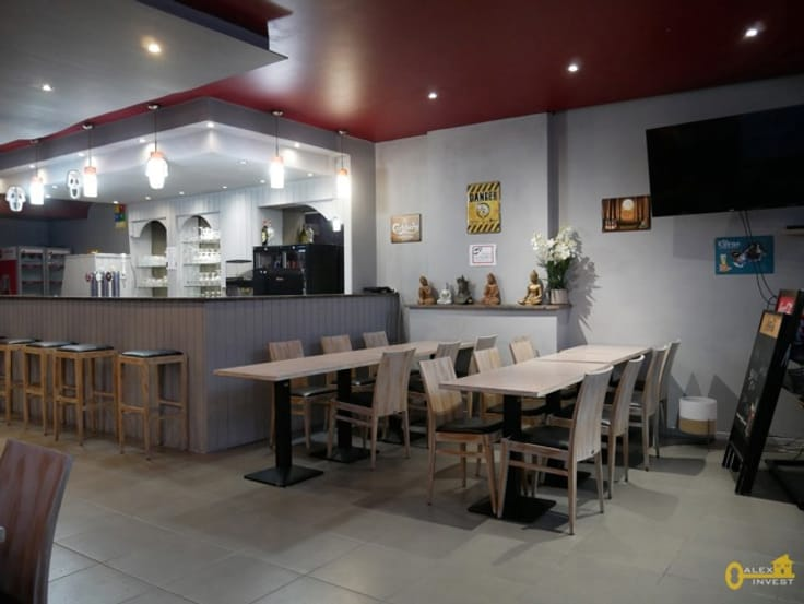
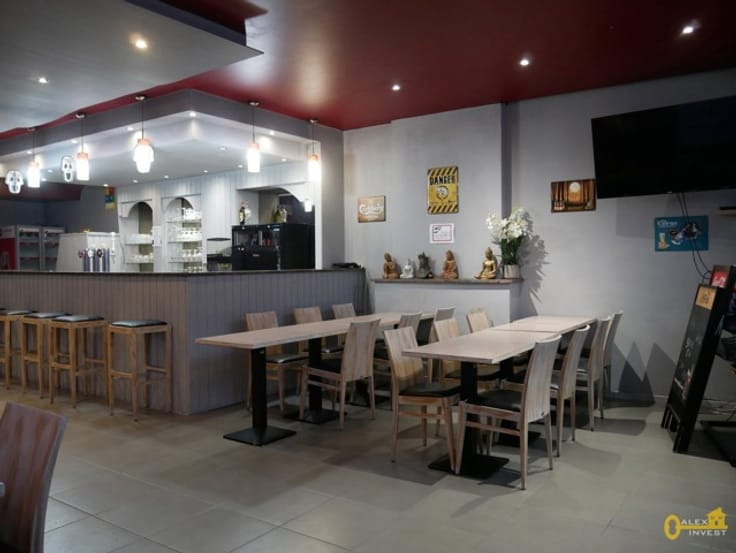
- planter (697, 423)
